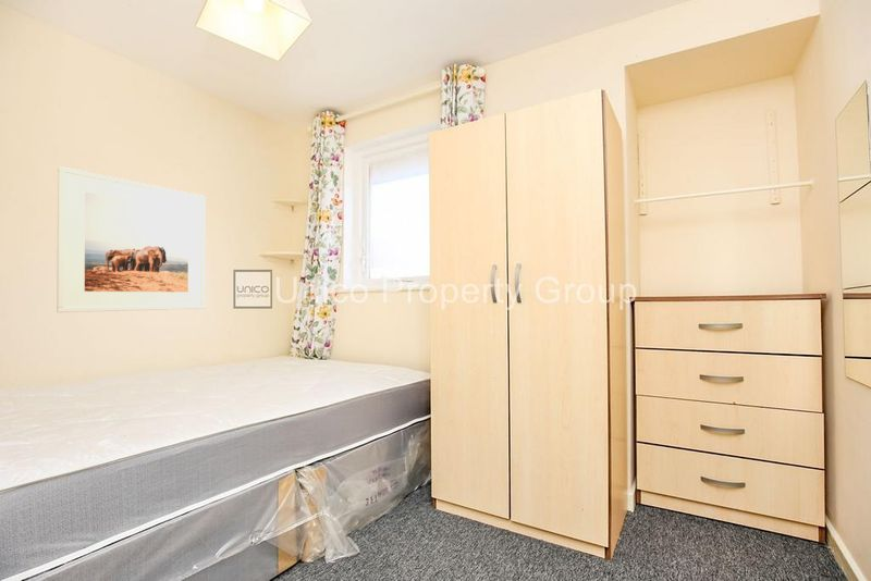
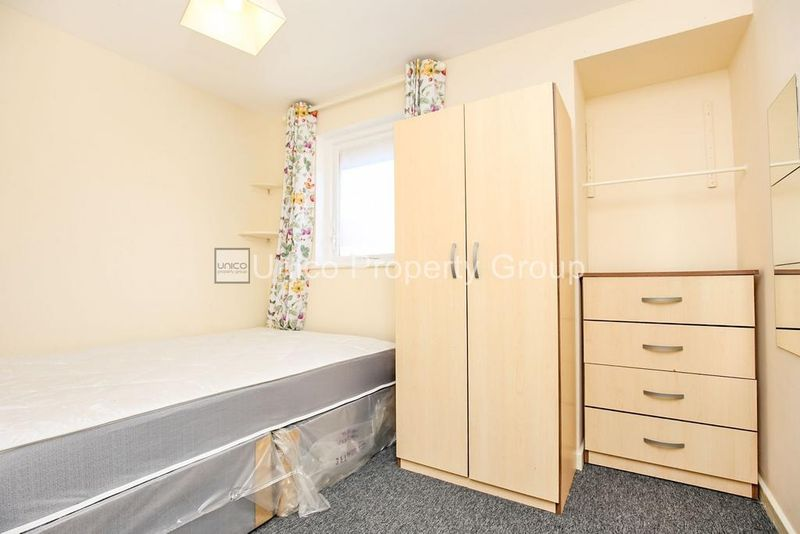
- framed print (140, 246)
